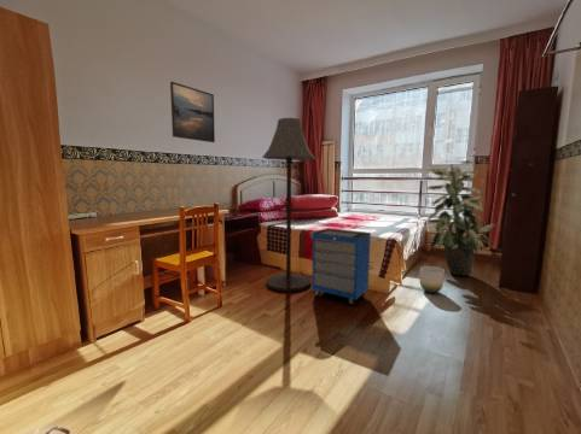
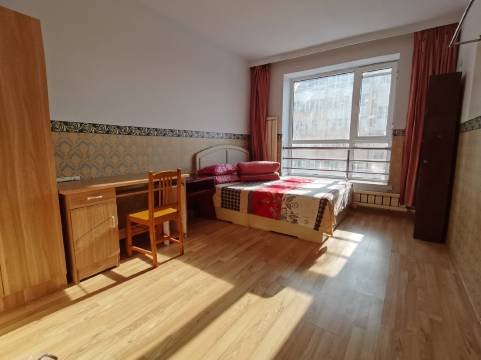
- cabinet (338, 264)
- planter (431, 280)
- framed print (193, 113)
- floor lamp (289, 204)
- indoor plant (457, 218)
